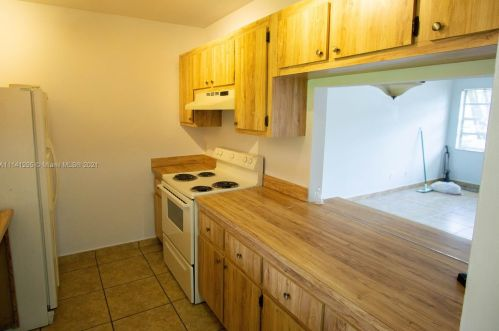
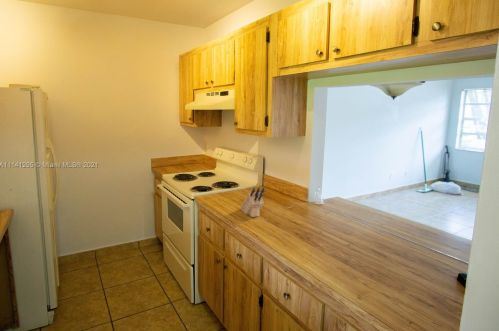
+ knife block (252, 199)
